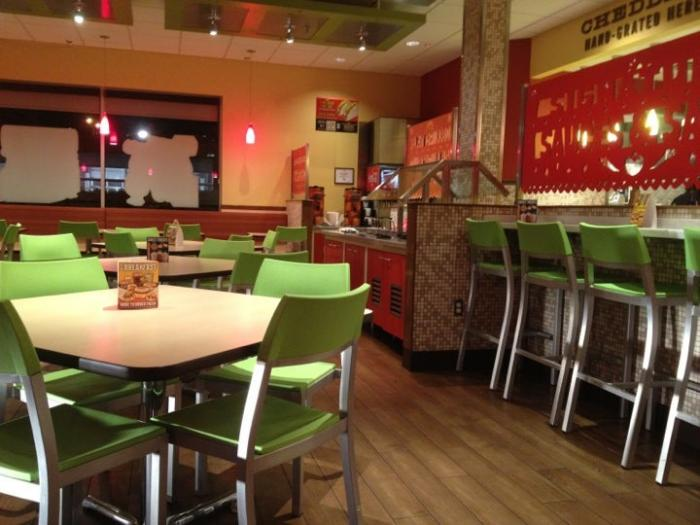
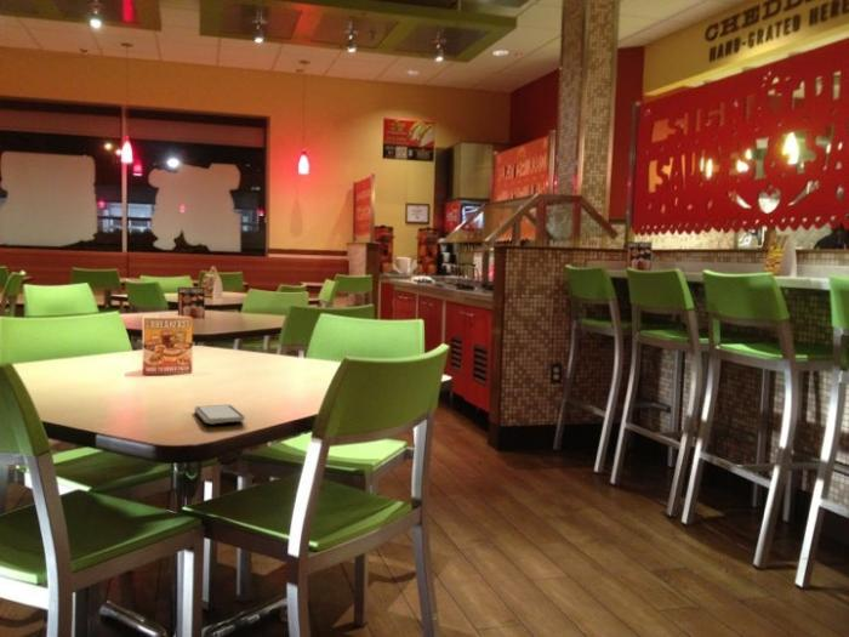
+ smartphone (218, 413)
